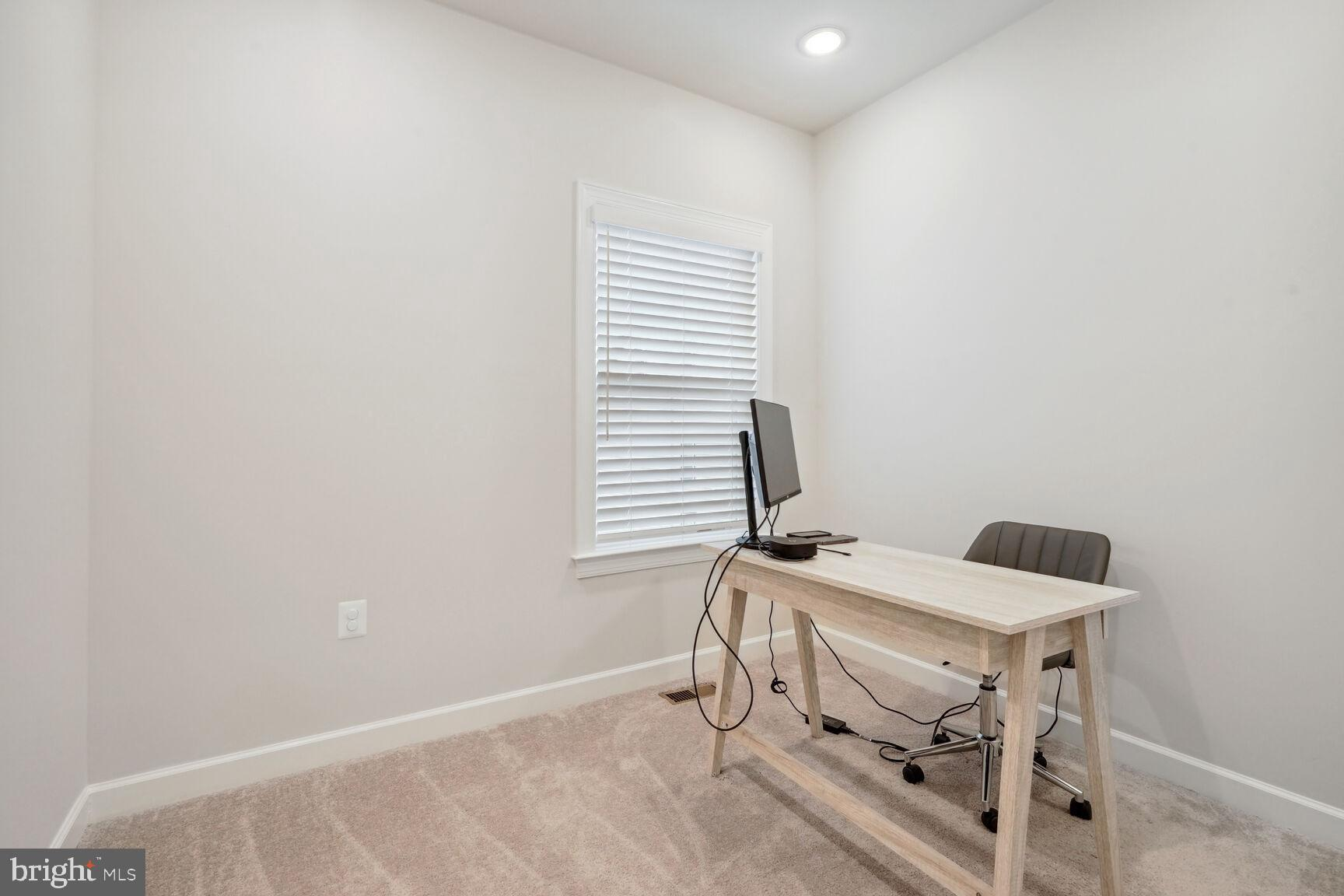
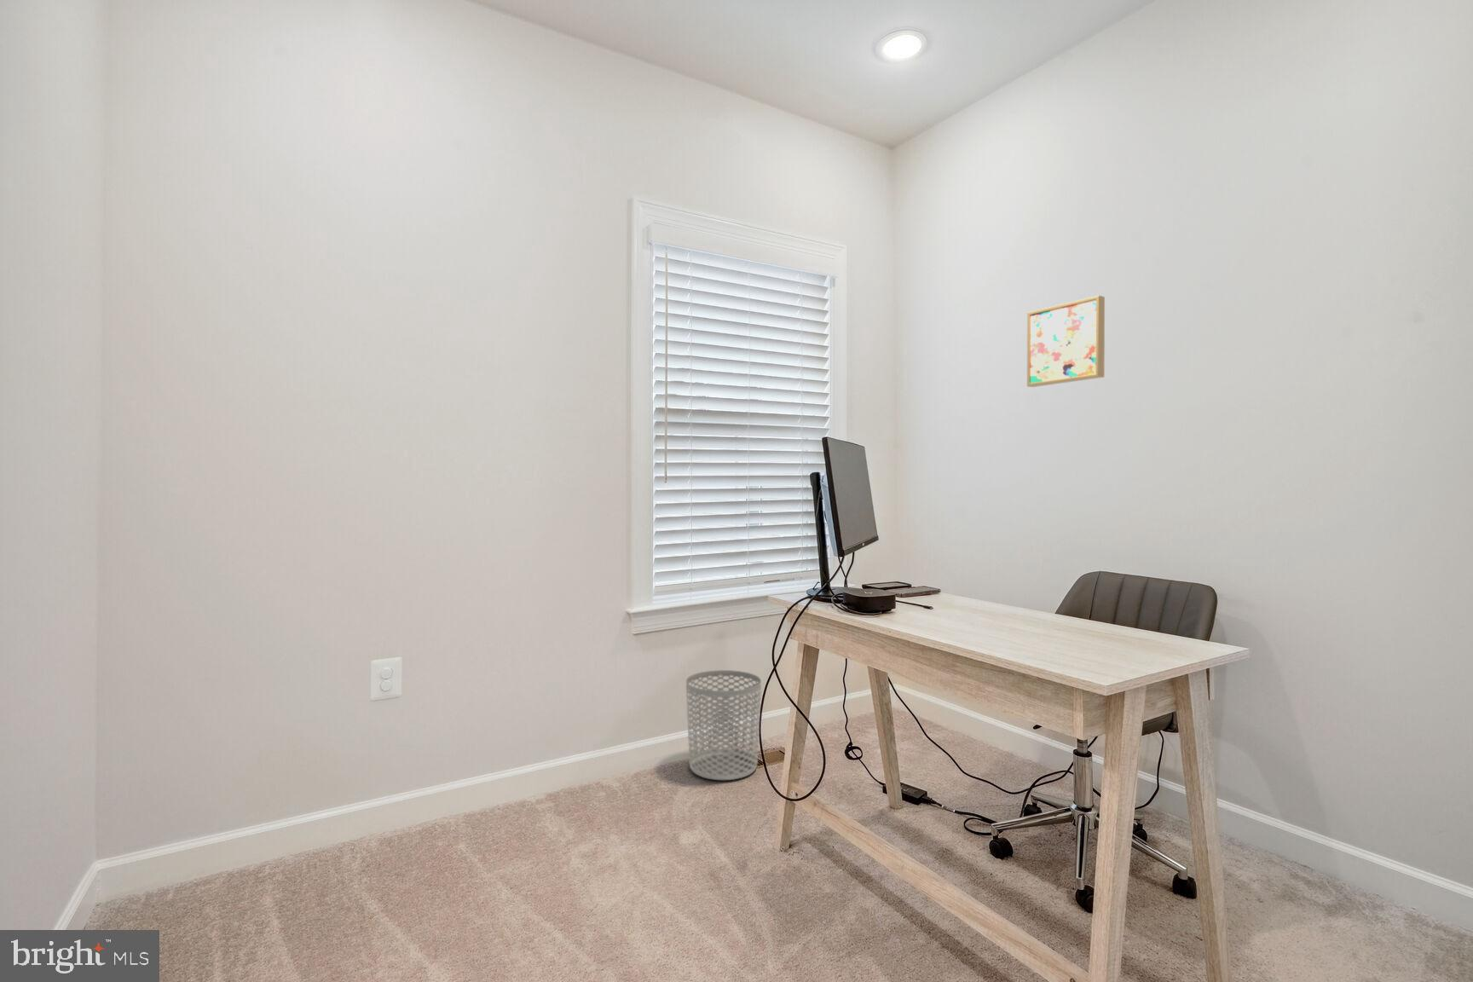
+ waste bin (723, 723)
+ wall art (1064, 343)
